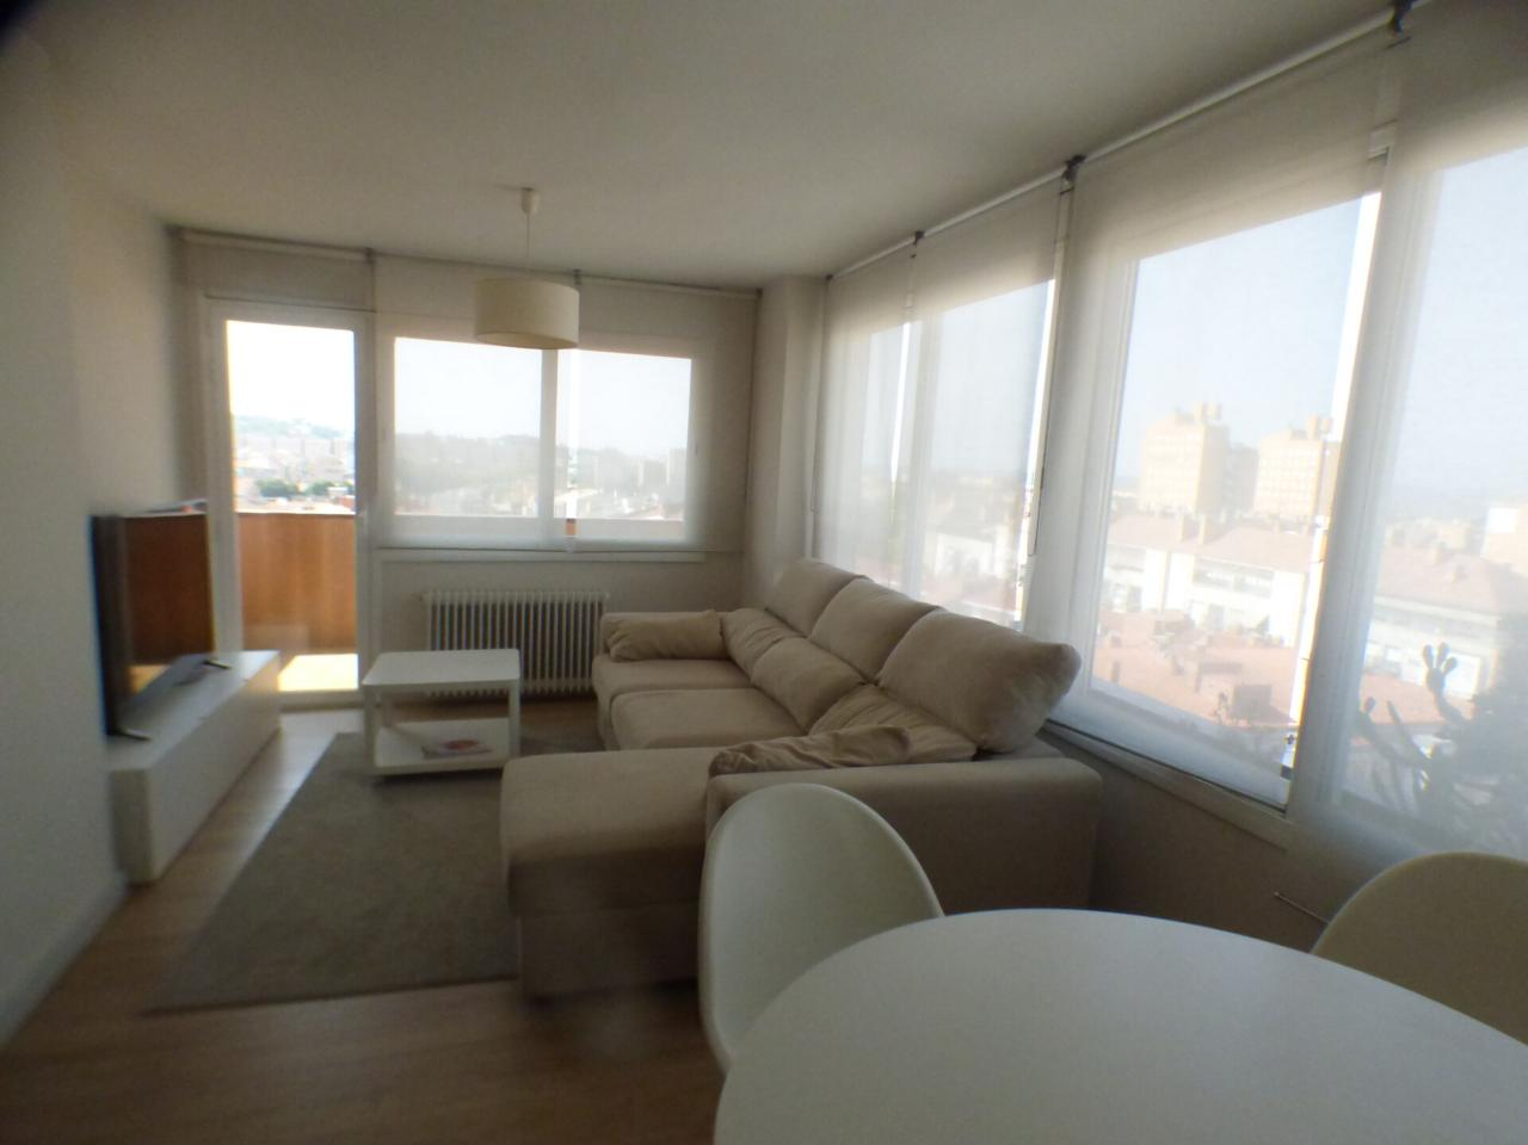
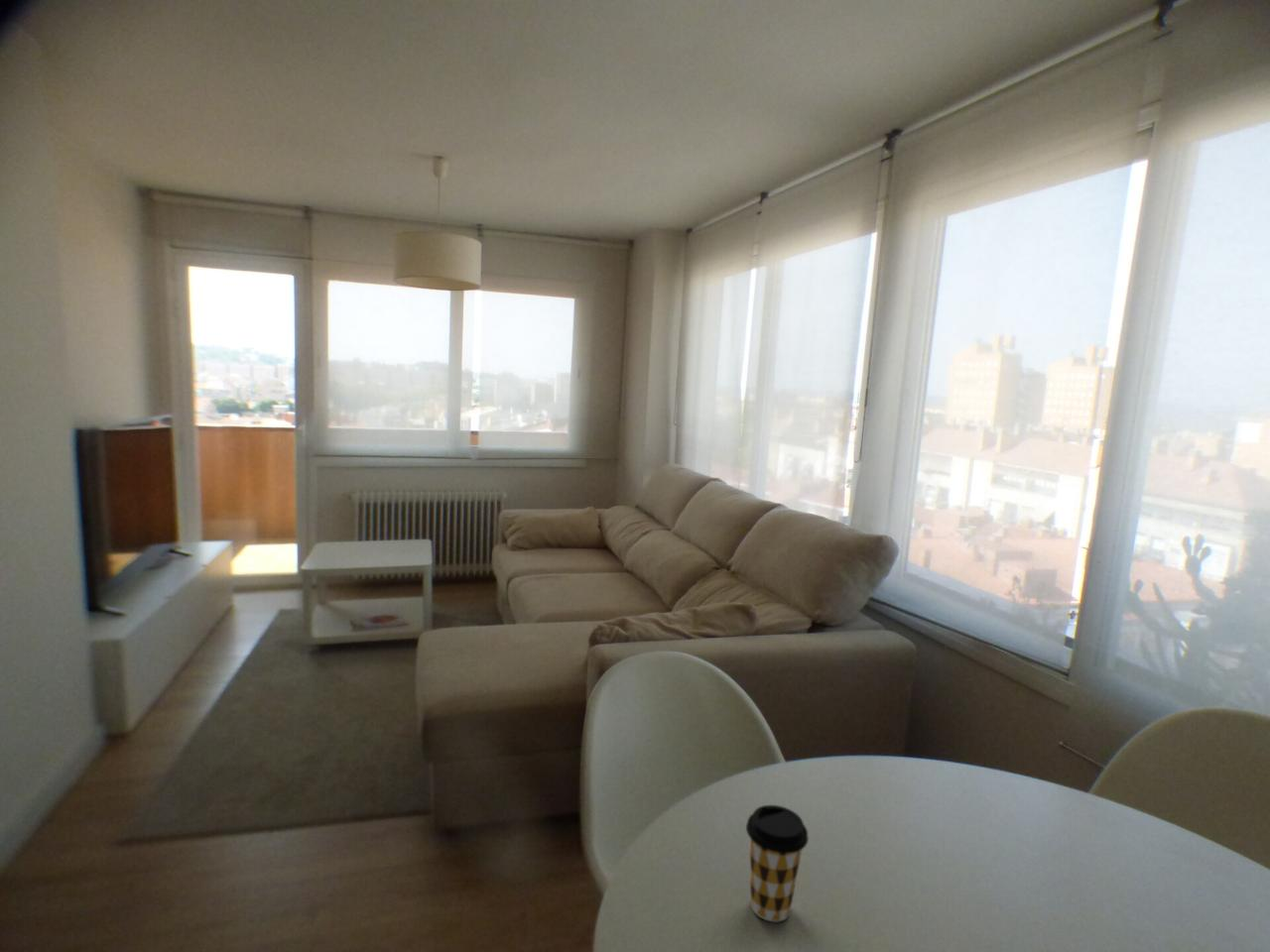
+ coffee cup (774, 864)
